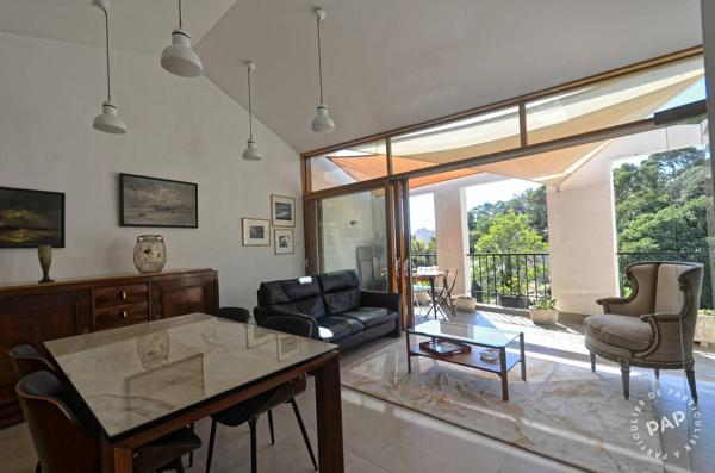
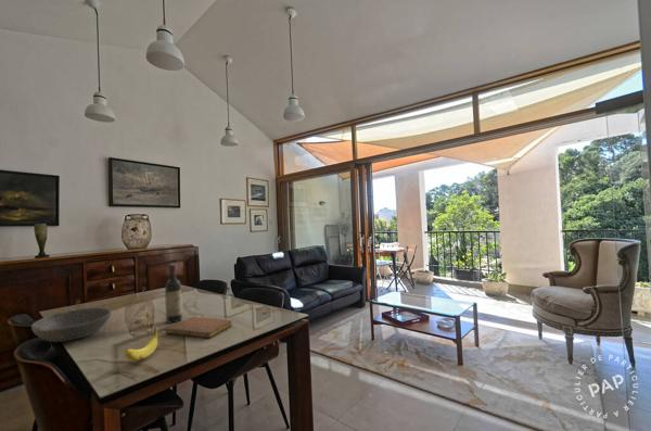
+ banana (143, 347)
+ bowl (74, 326)
+ wine bottle (173, 292)
+ notebook (200, 326)
